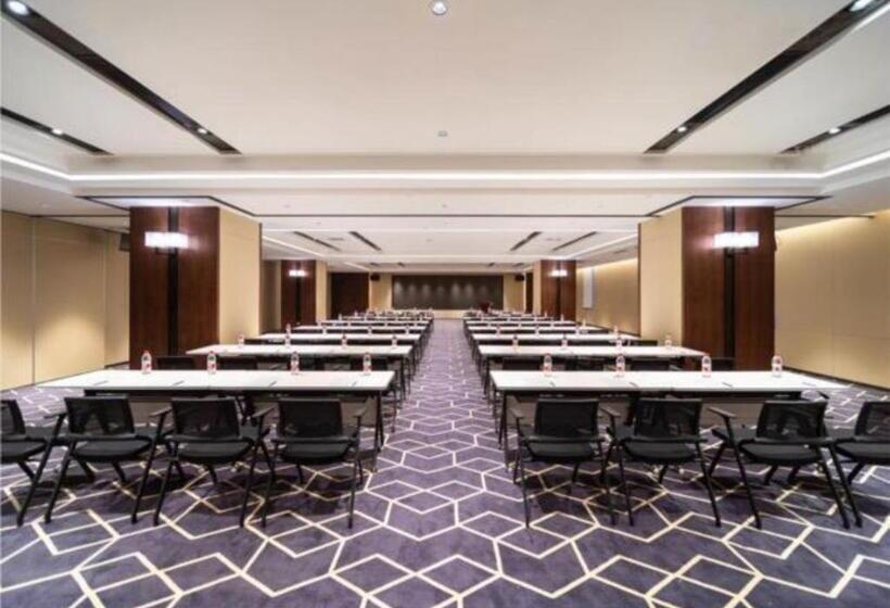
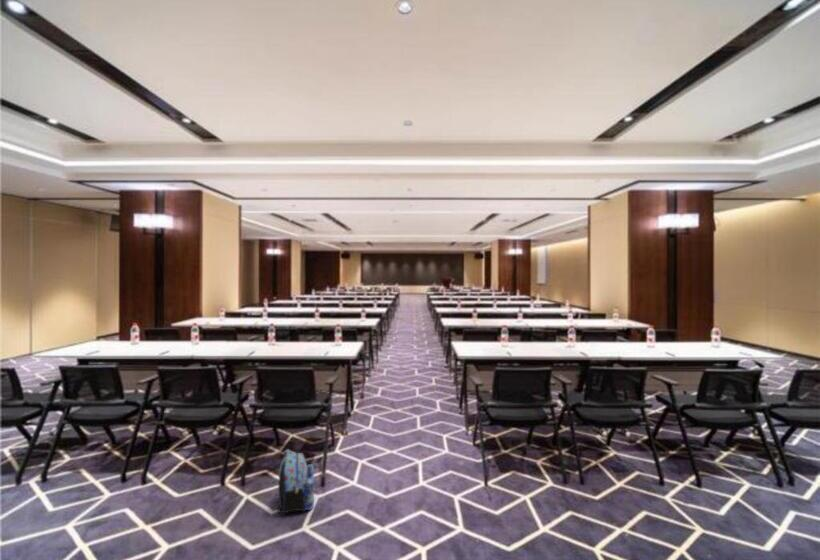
+ backpack (296, 477)
